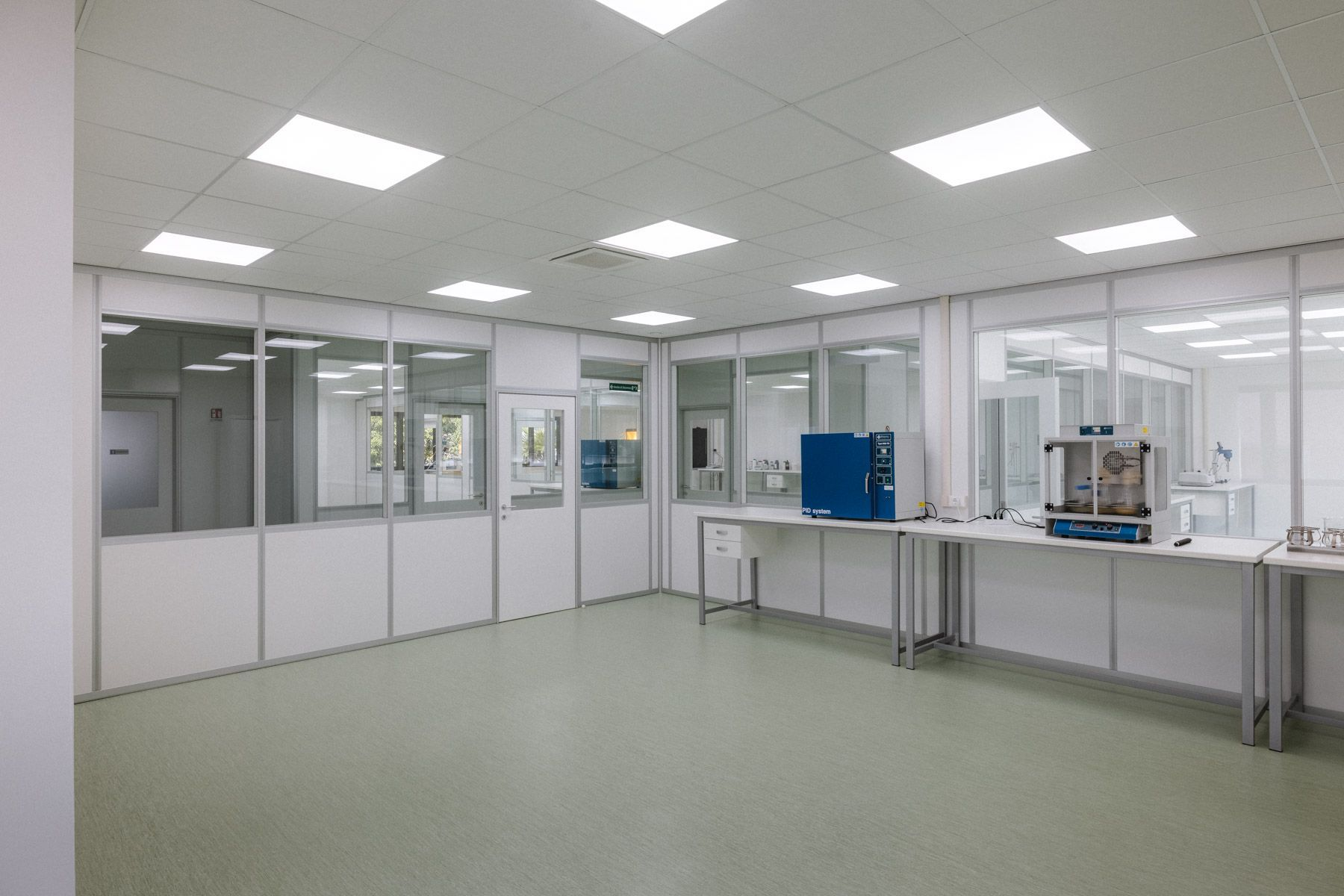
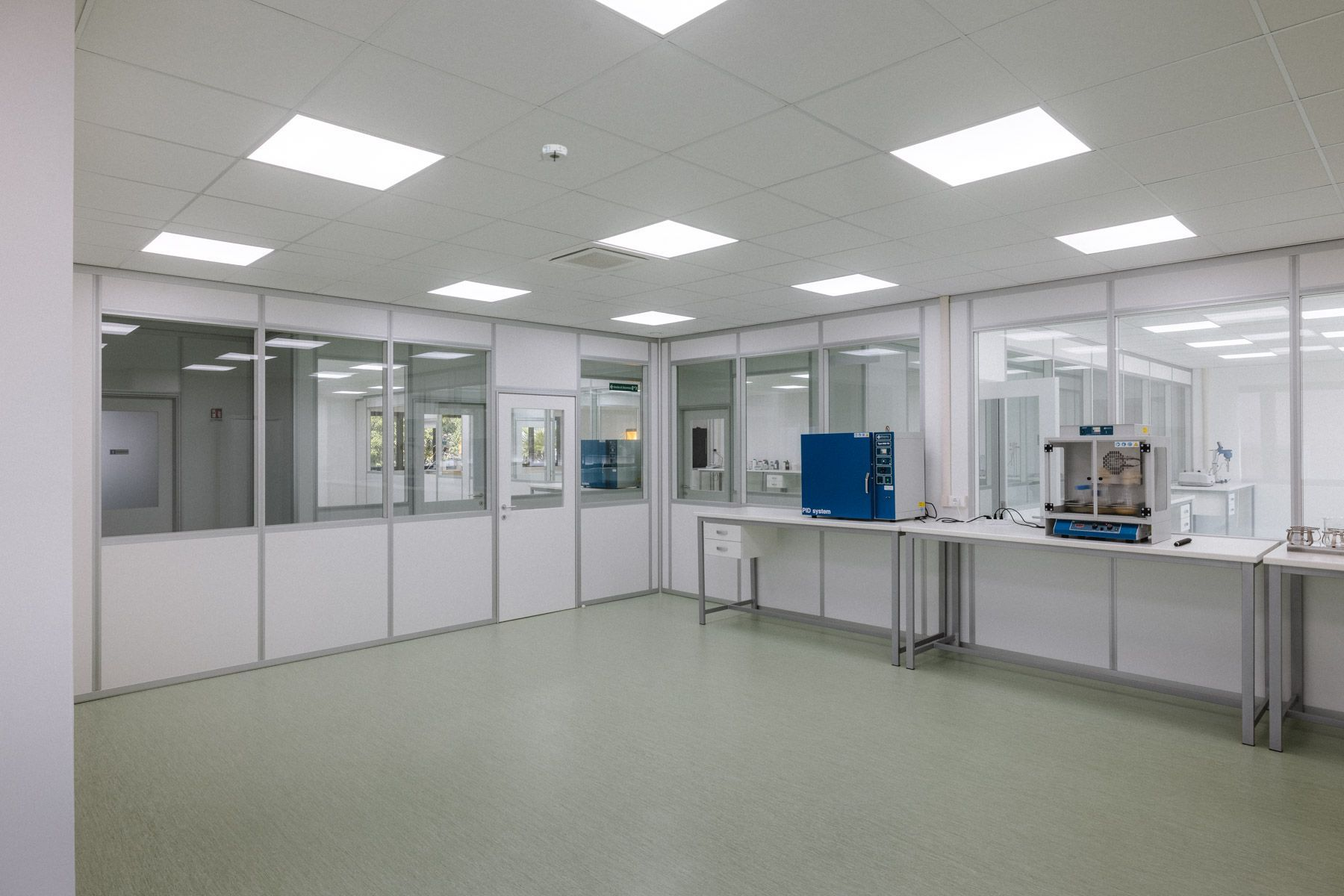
+ smoke detector (553, 153)
